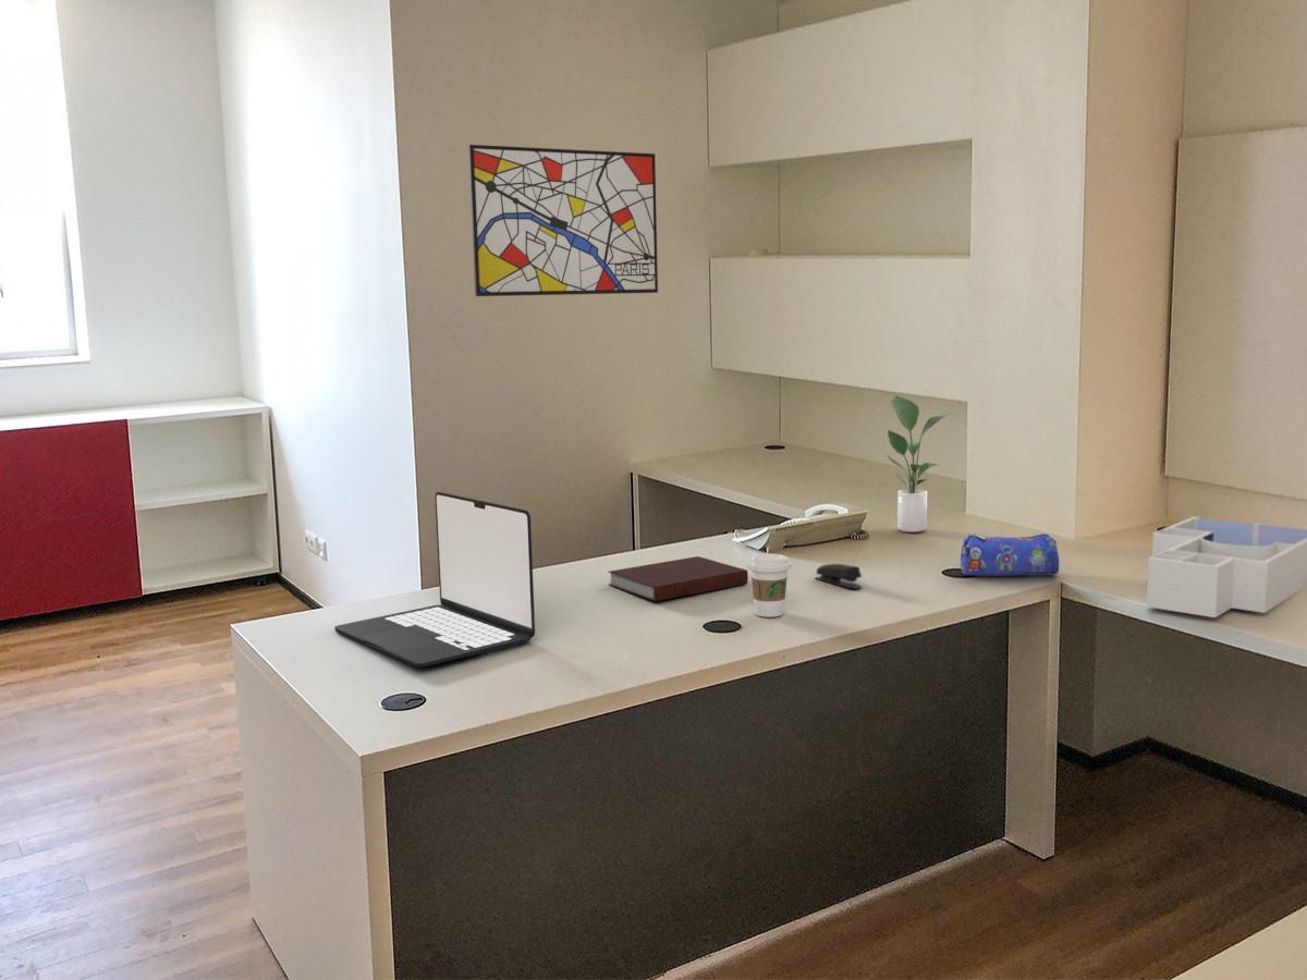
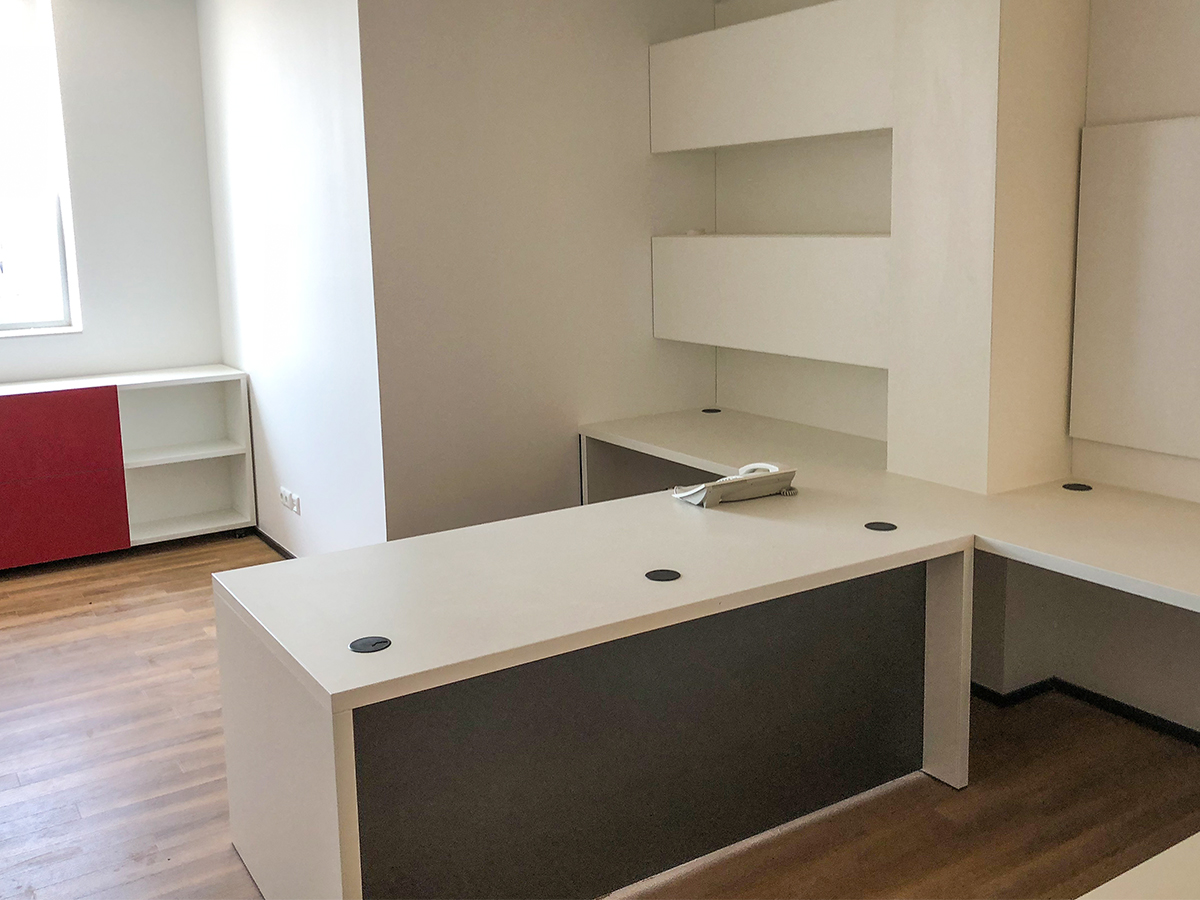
- desk organizer (1218, 564)
- potted plant (911, 464)
- notebook (677, 577)
- coffee cup (769, 585)
- pencil case (1009, 554)
- stapler (838, 573)
- laptop (439, 573)
- wall art (567, 222)
